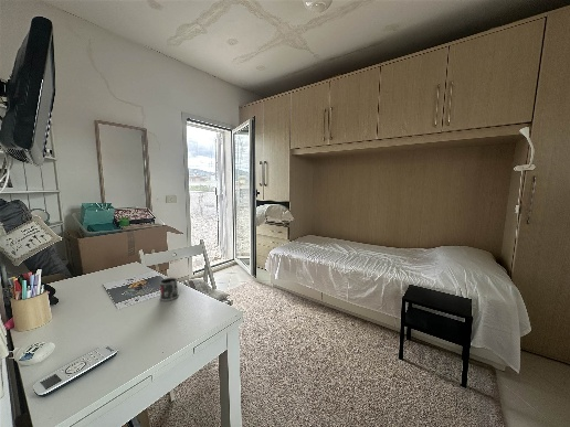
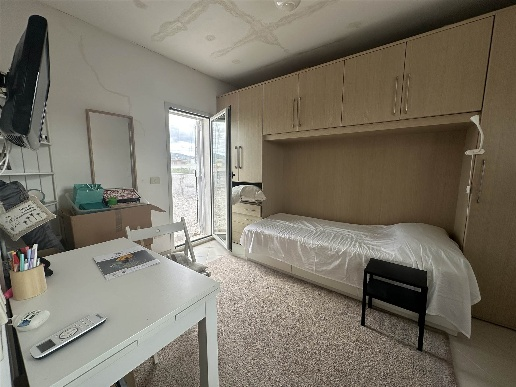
- mug (170, 288)
